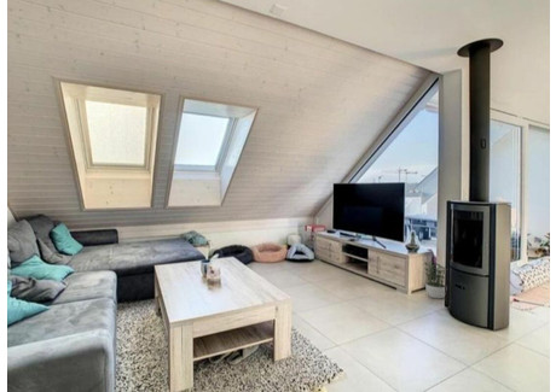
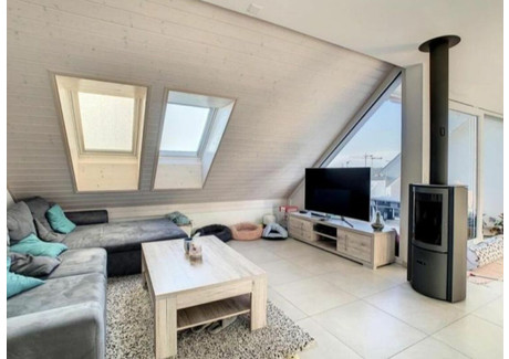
- potted plant (434, 277)
